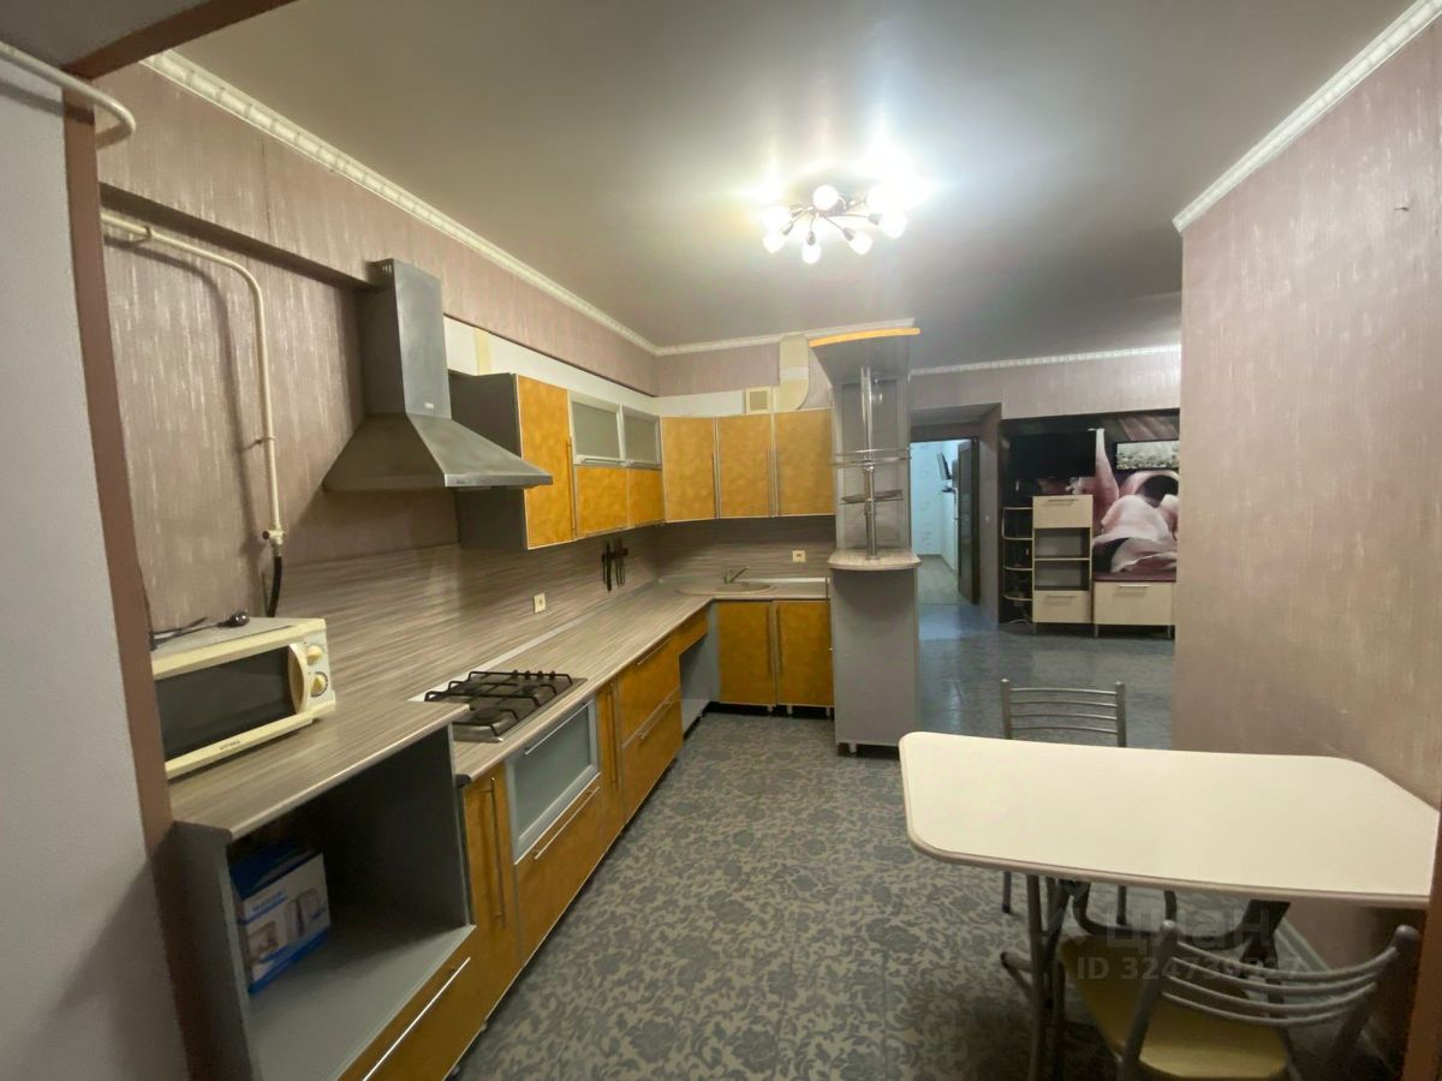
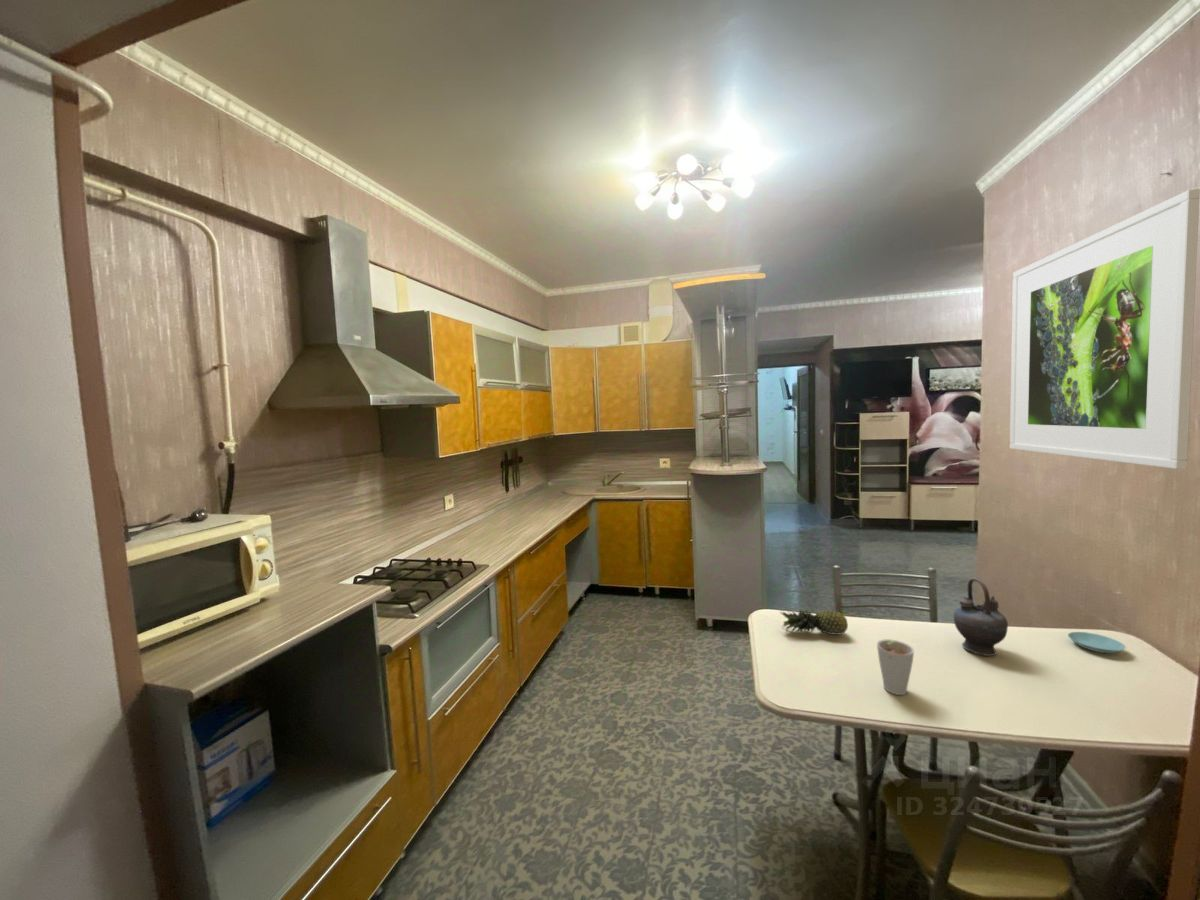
+ fruit (812, 620)
+ saucer (1095, 644)
+ teapot (977, 612)
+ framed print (1081, 350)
+ cup (892, 663)
